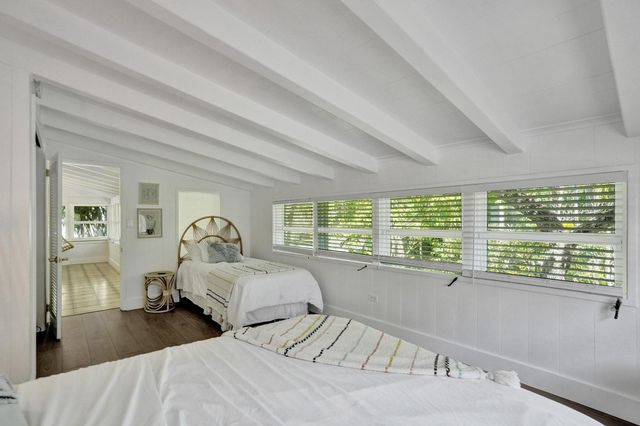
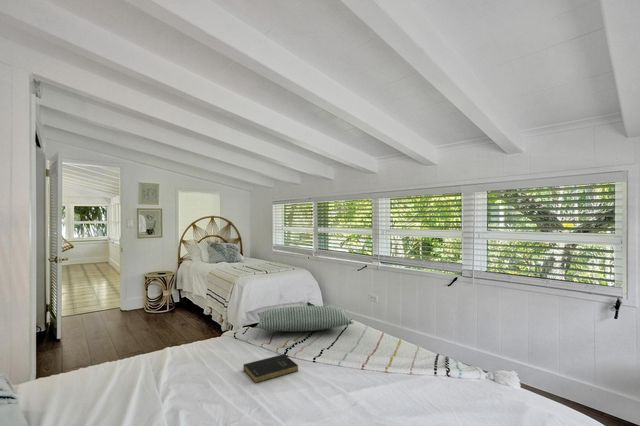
+ pillow (303, 318)
+ book (269, 367)
